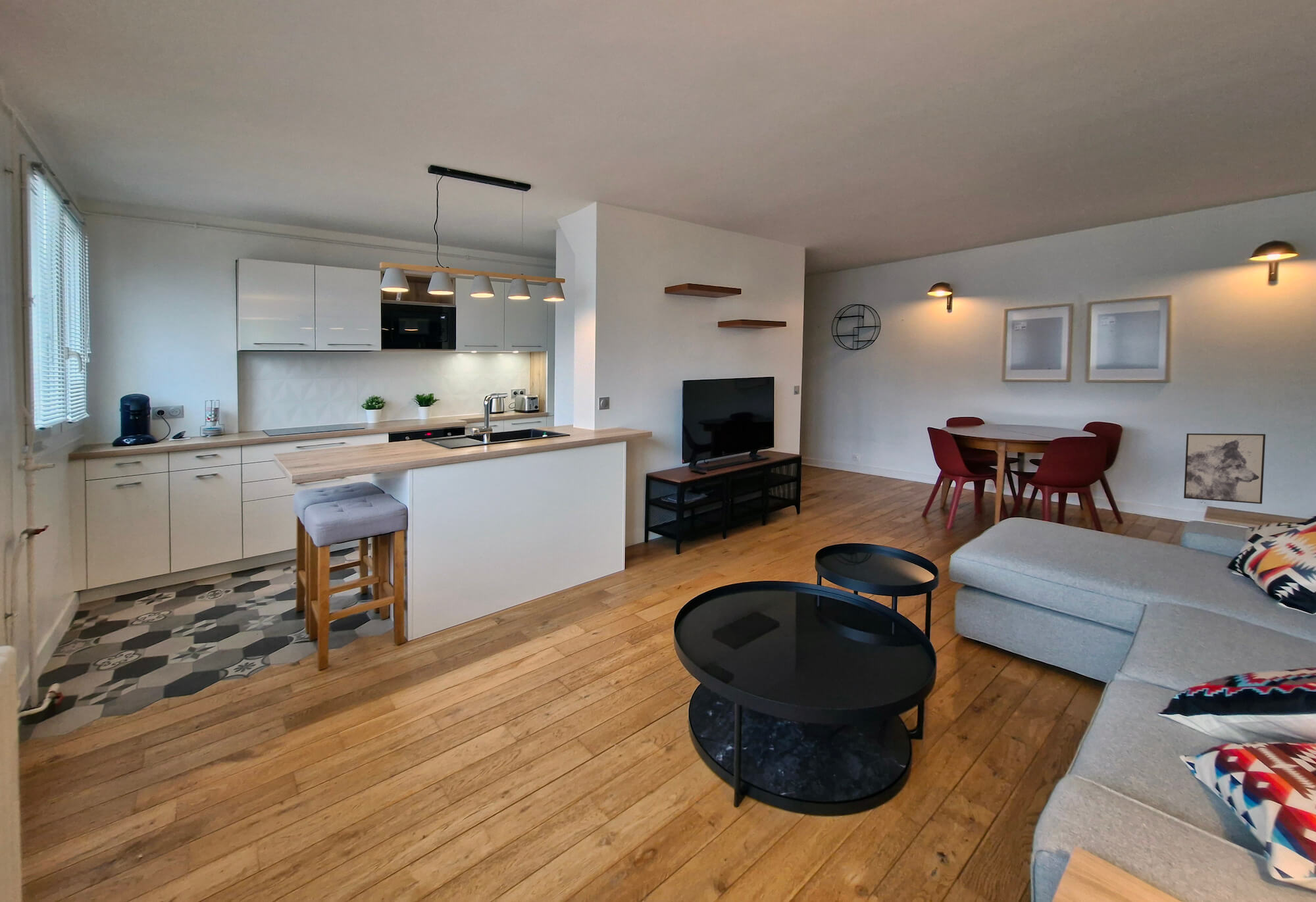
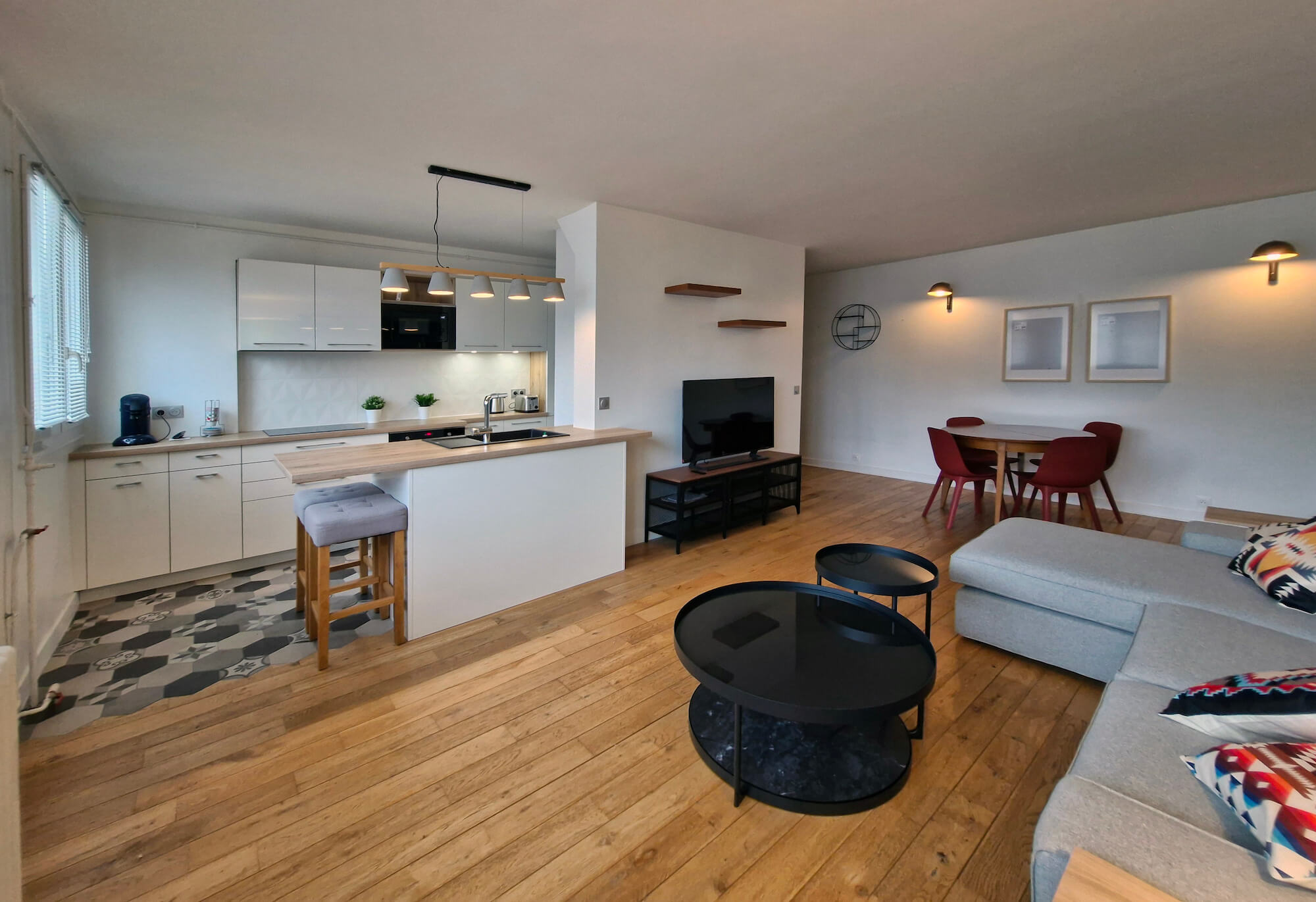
- wall art (1223, 467)
